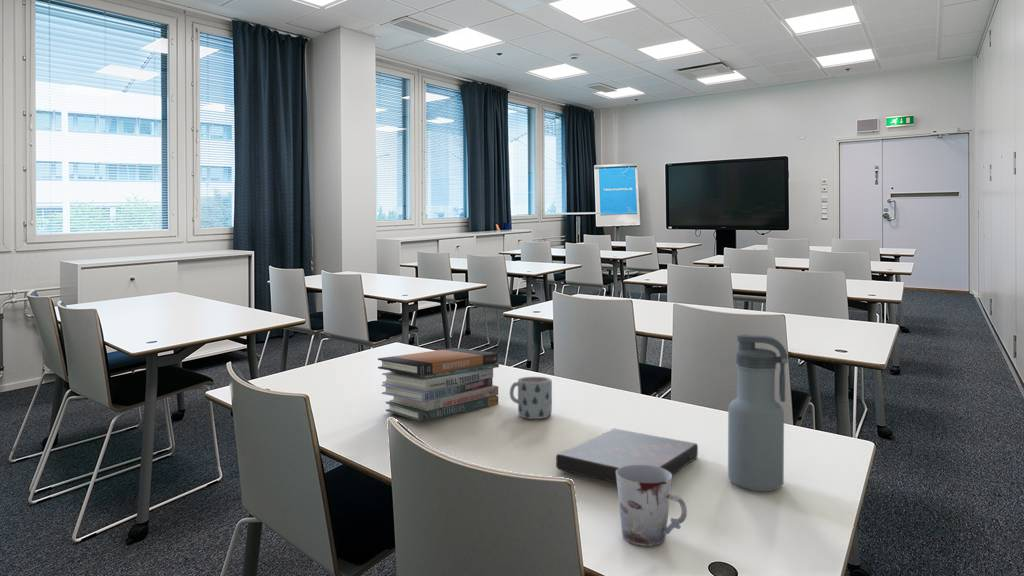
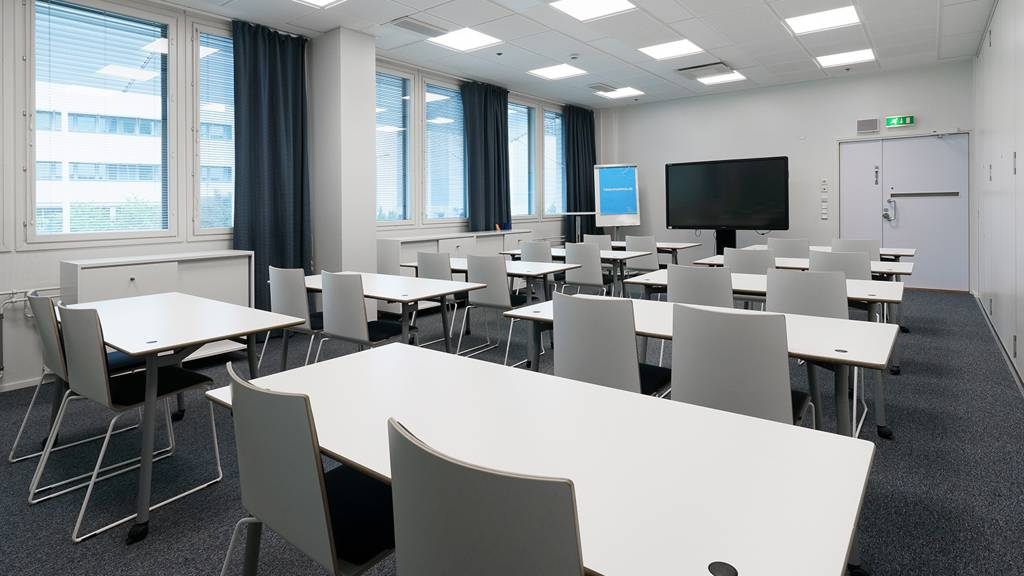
- book (629, 456)
- cup (652, 508)
- book stack (440, 381)
- mug (529, 396)
- water bottle (756, 409)
